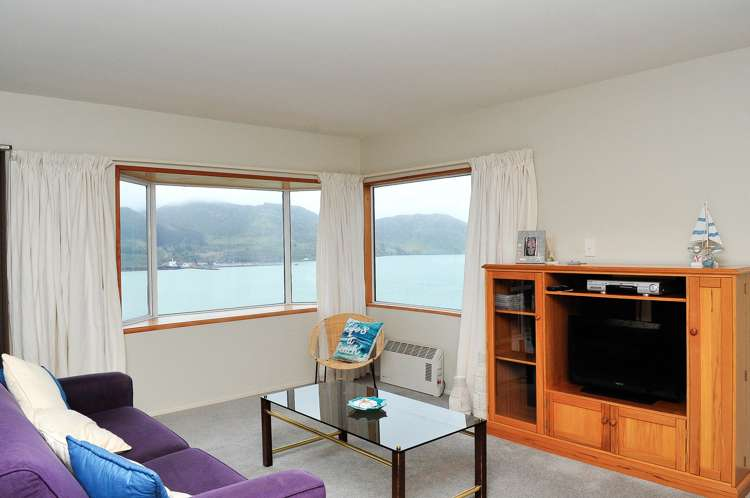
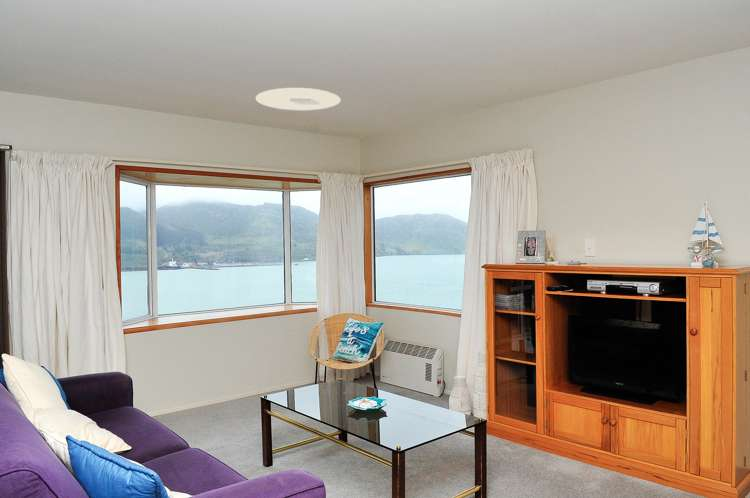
+ ceiling light (298, 96)
